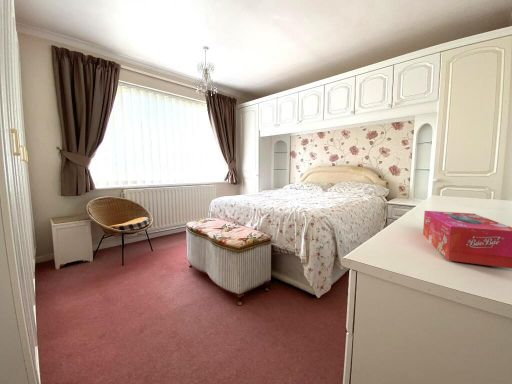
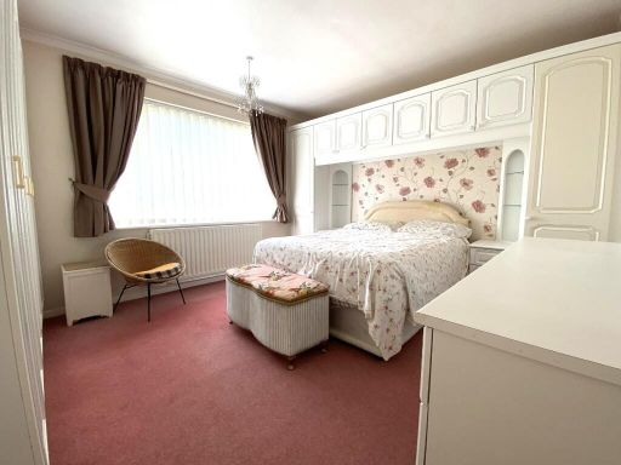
- tissue box (462, 233)
